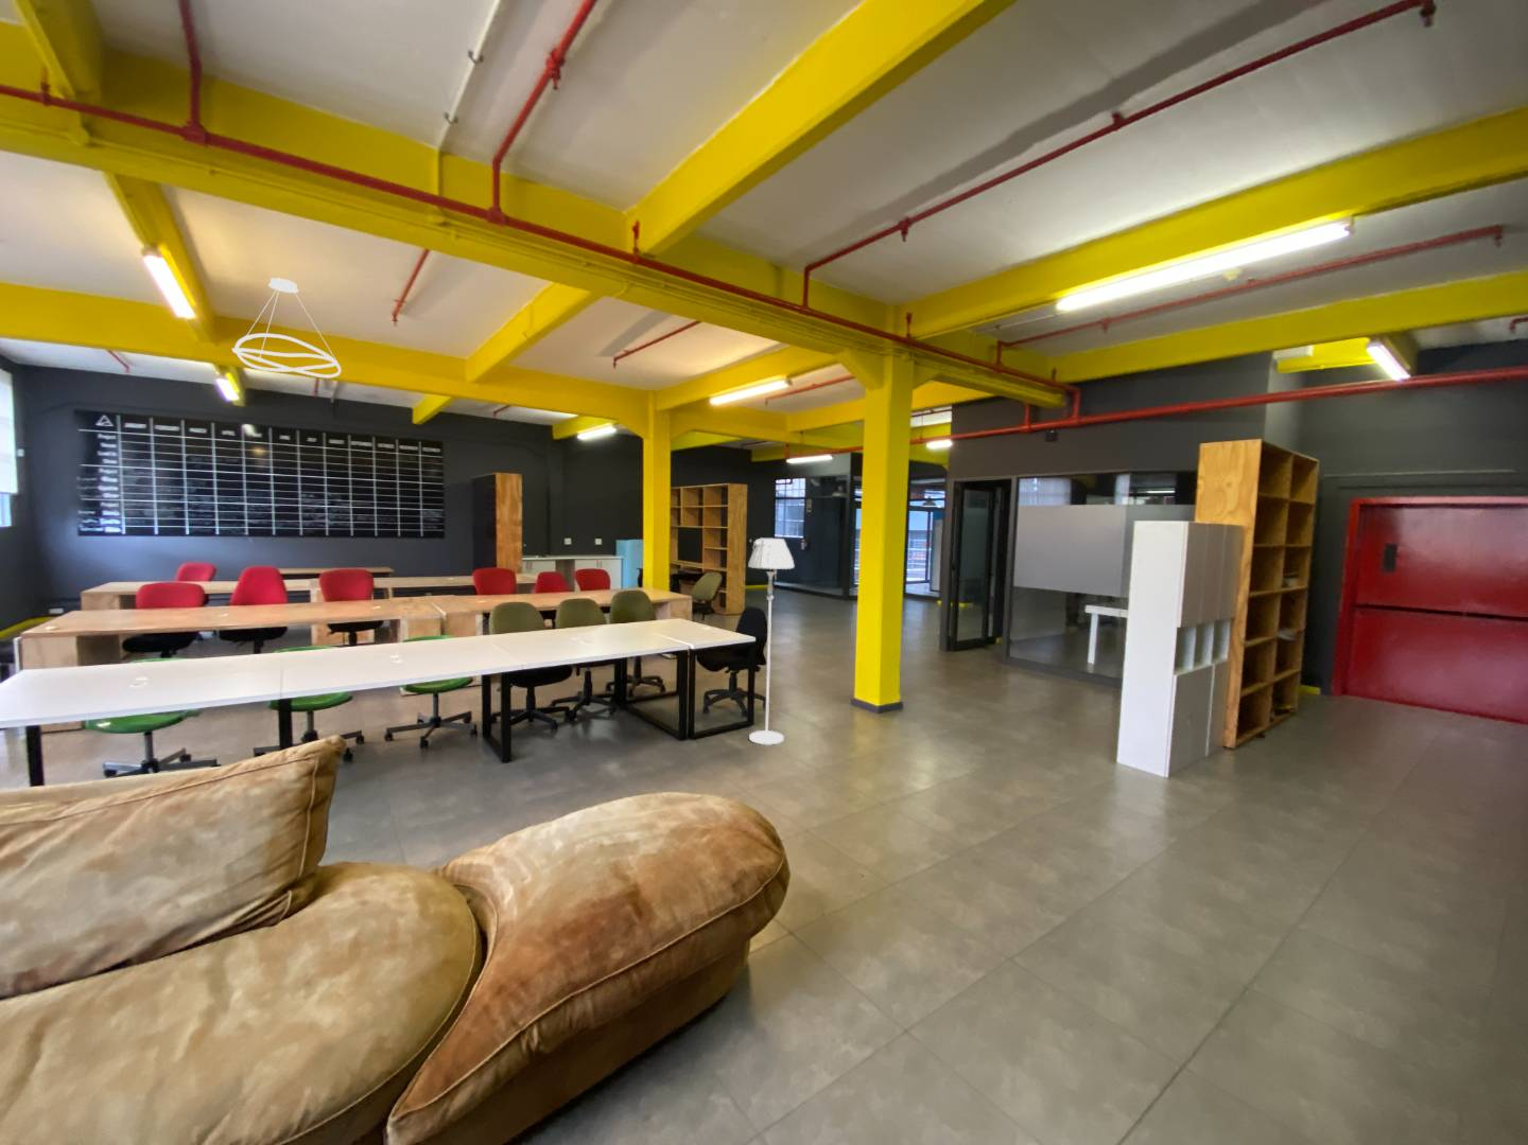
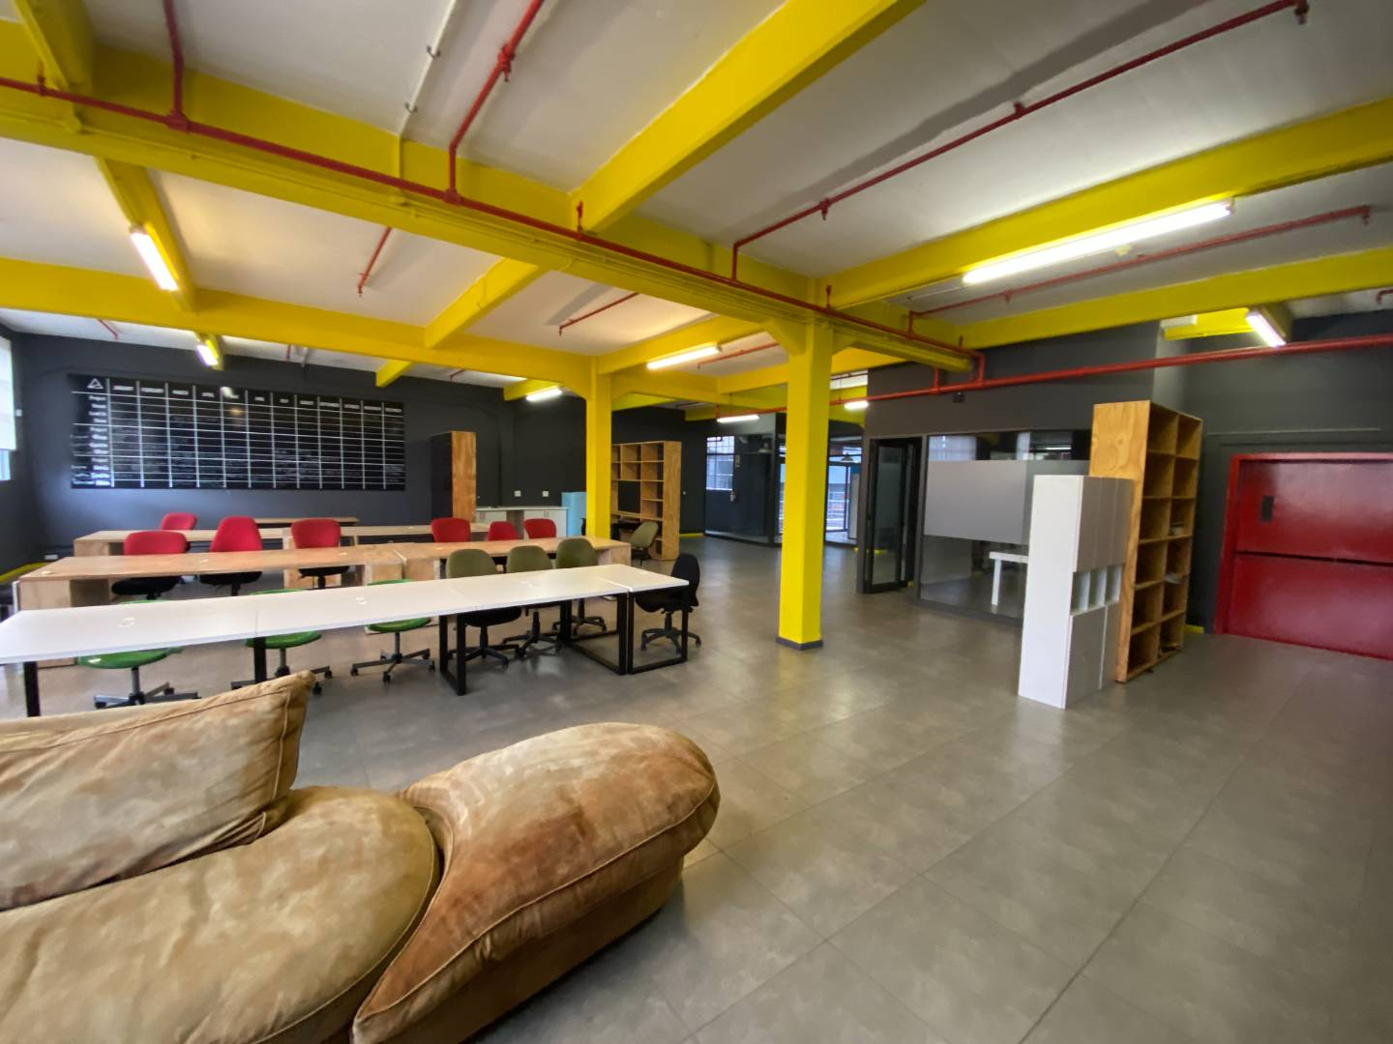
- floor lamp (769, 640)
- ceiling light fixture (283, 336)
